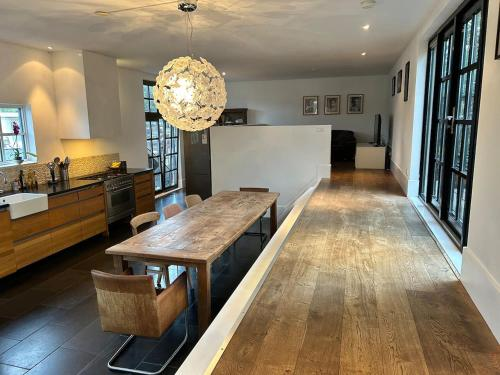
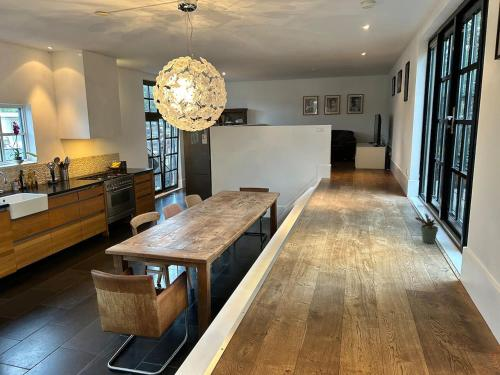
+ potted plant (426, 227)
